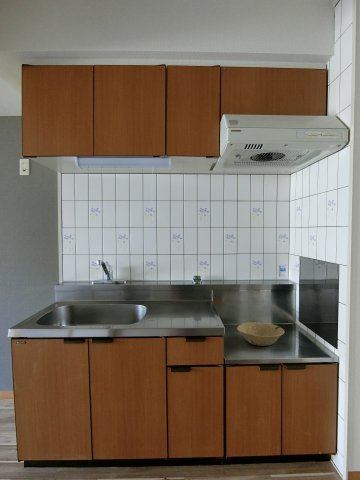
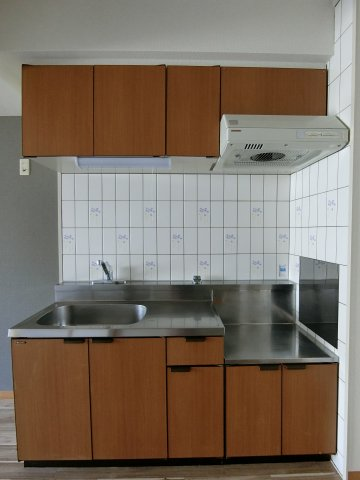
- bowl (260, 335)
